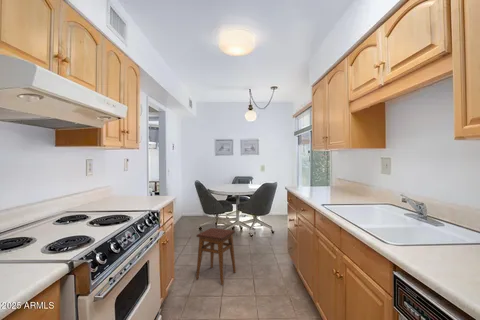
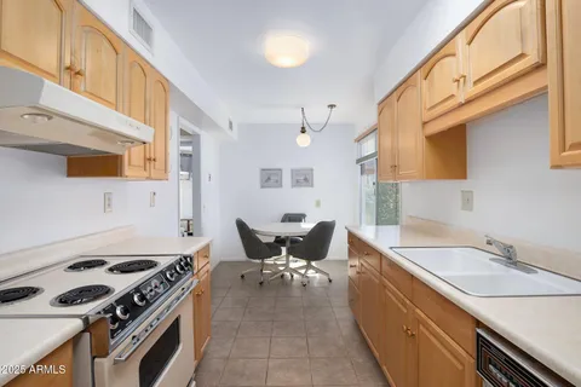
- stool (216, 253)
